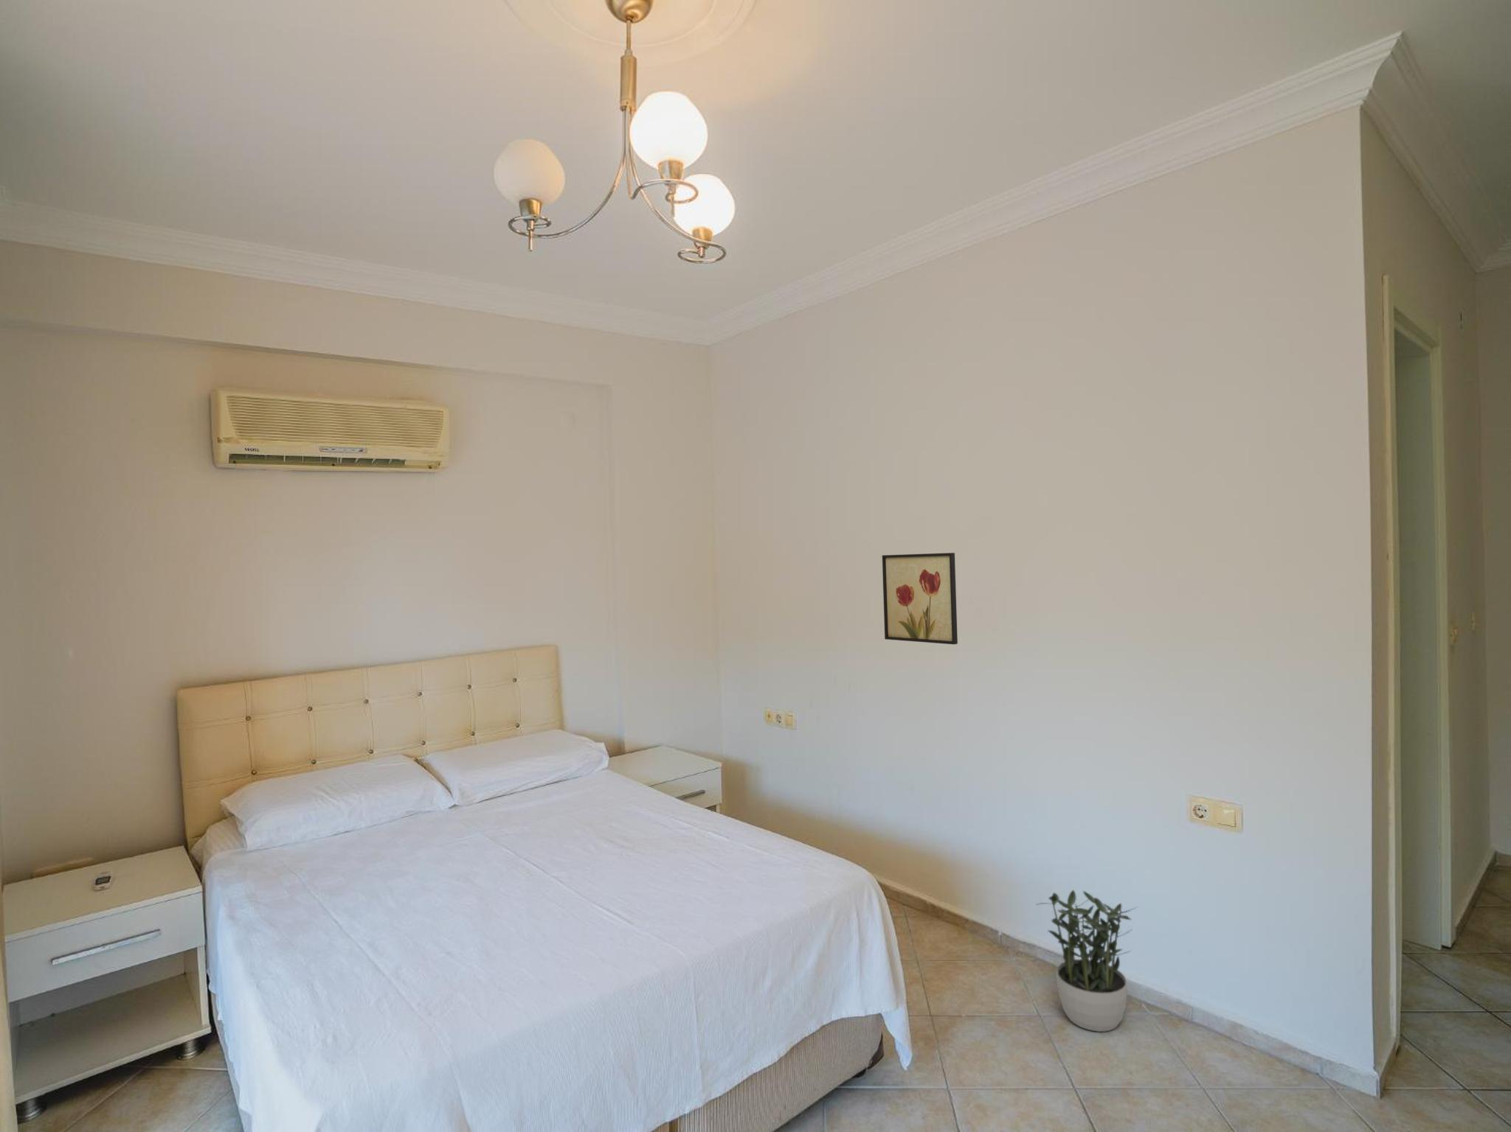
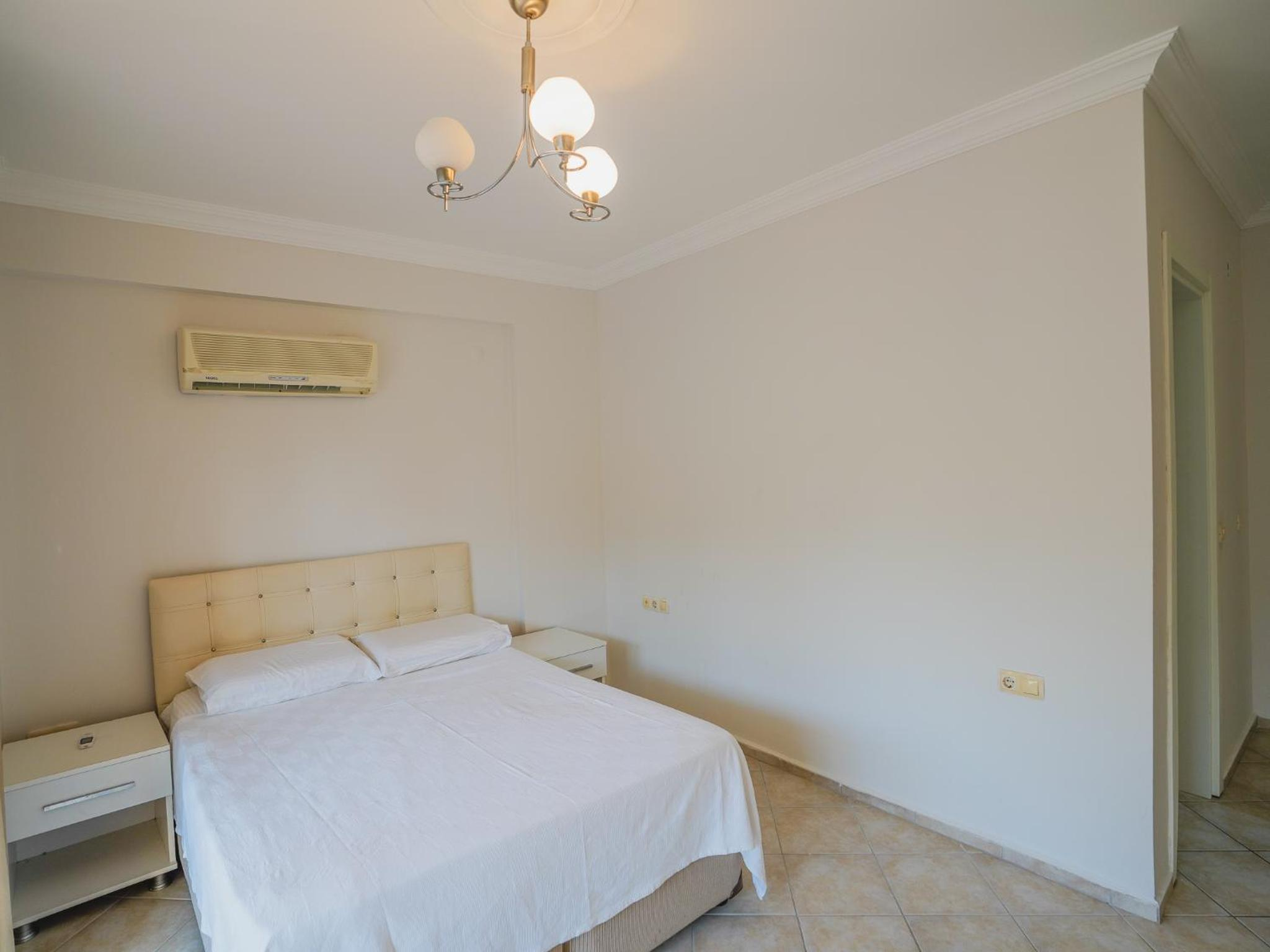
- wall art (920, 598)
- potted plant (1086, 951)
